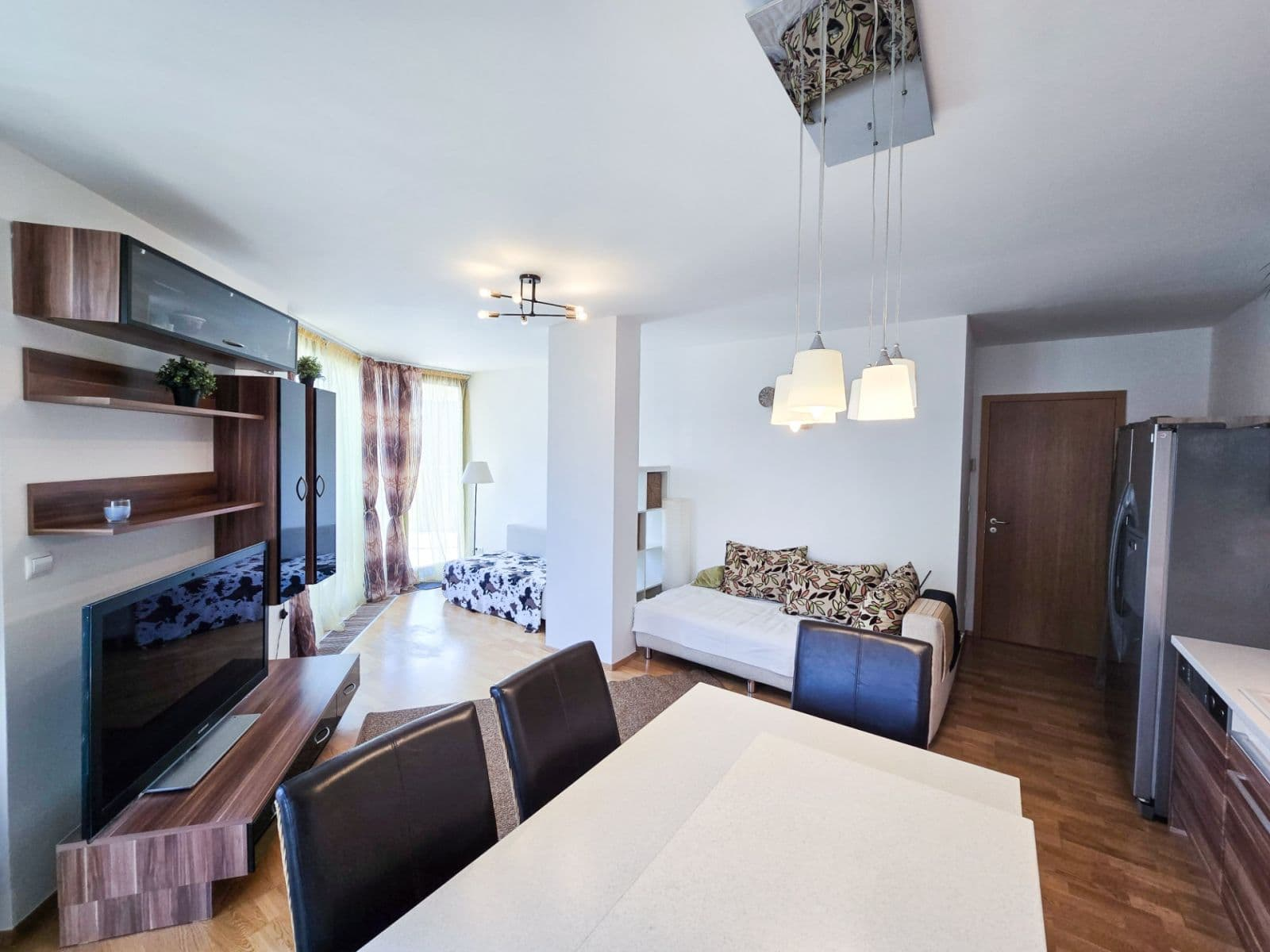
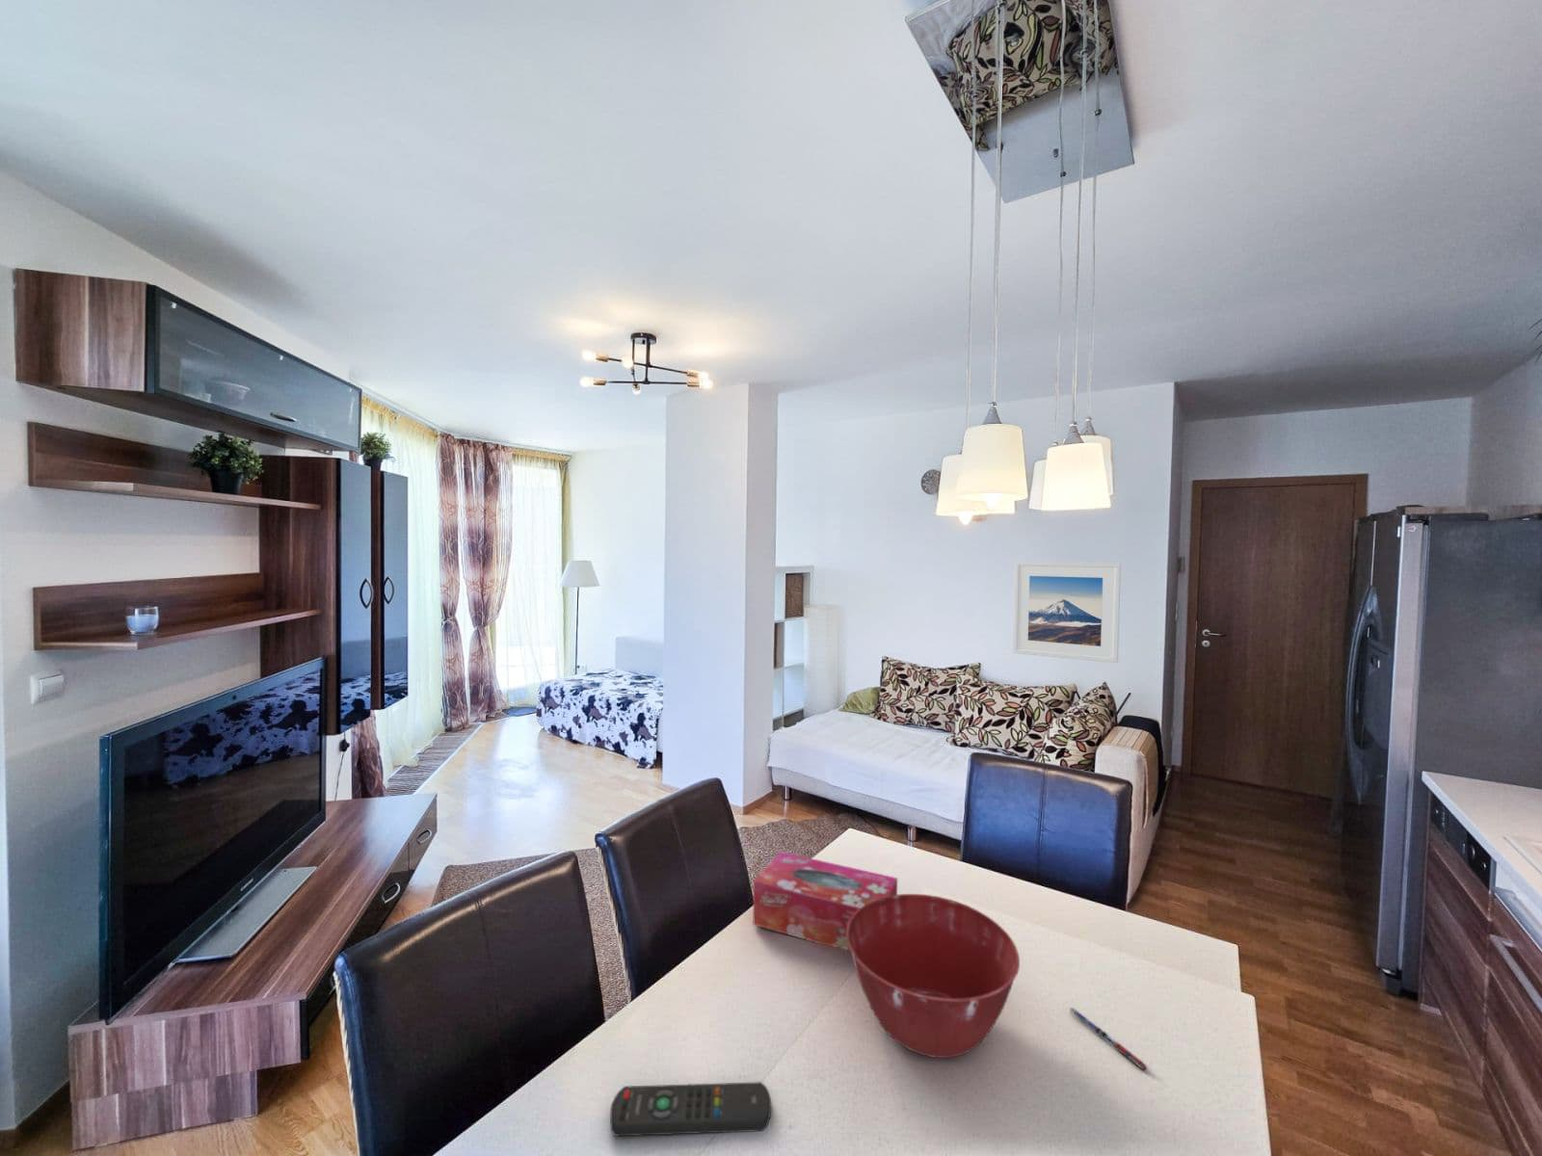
+ pen (1105, 1036)
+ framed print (1064, 610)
+ mixing bowl (928, 981)
+ tissue box (824, 901)
+ remote control (691, 1107)
